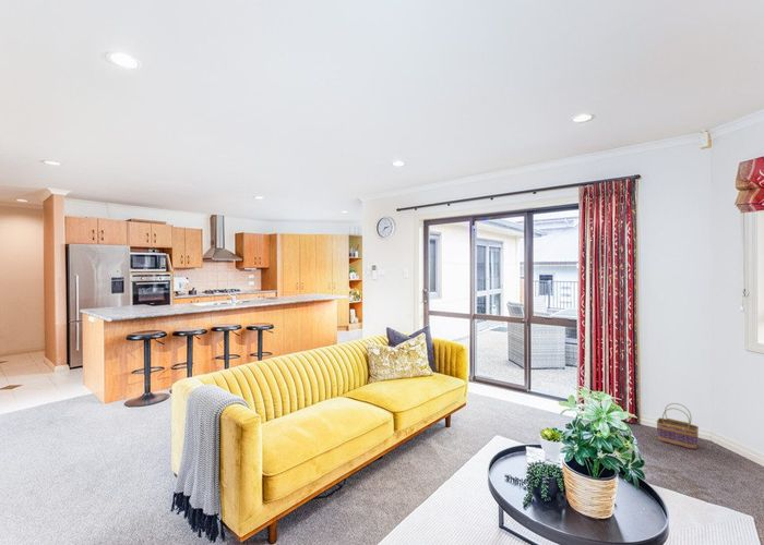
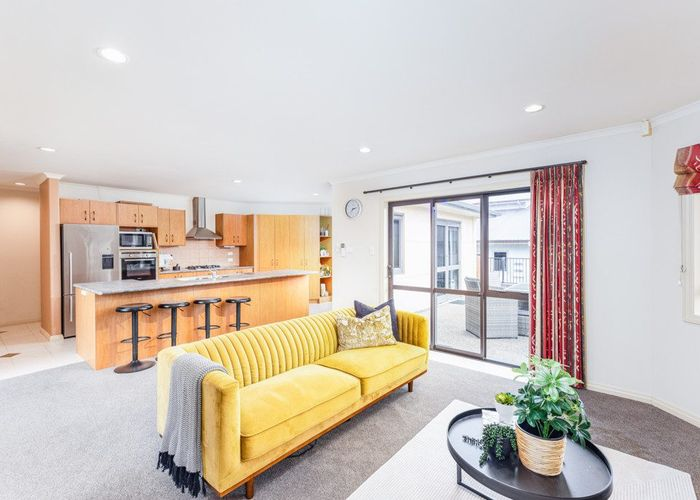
- basket (677, 424)
